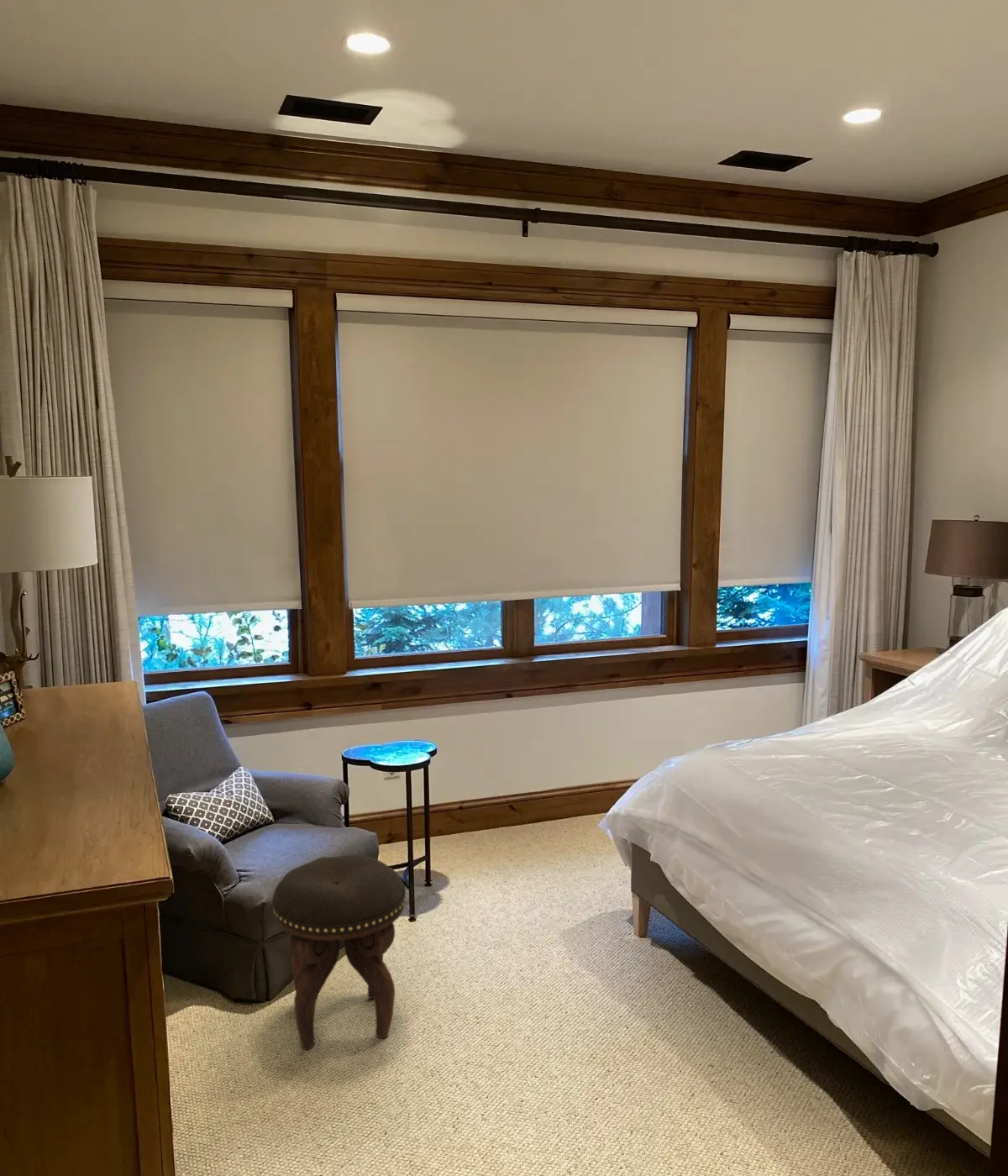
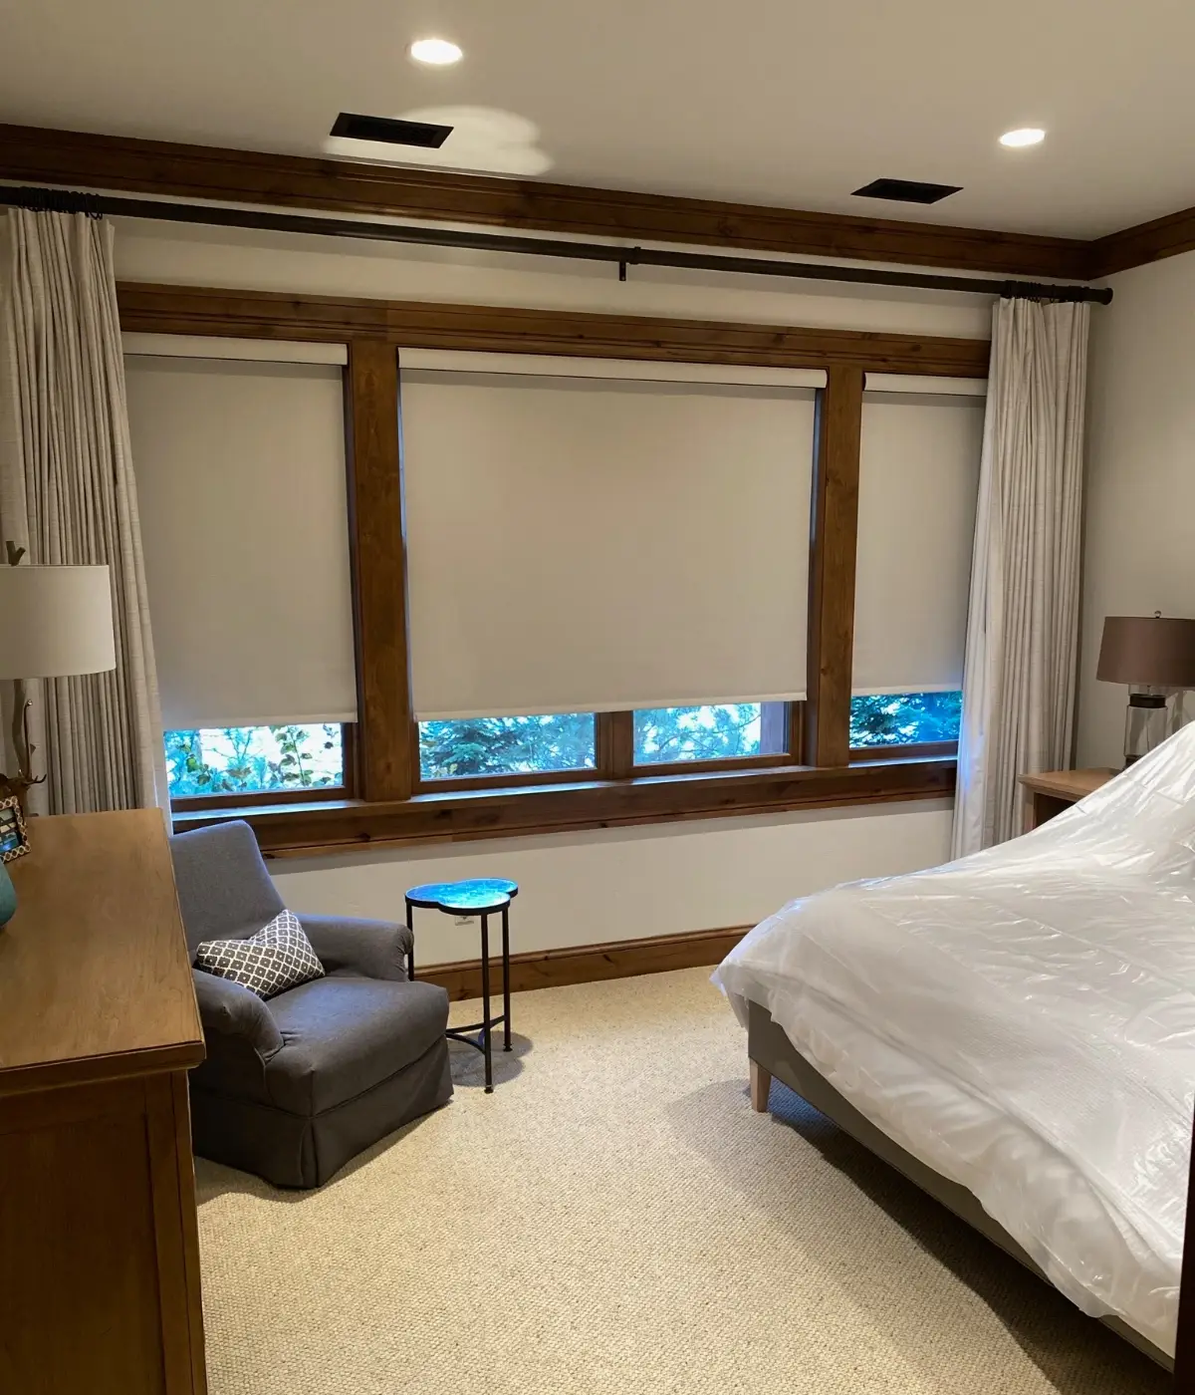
- footstool (339, 946)
